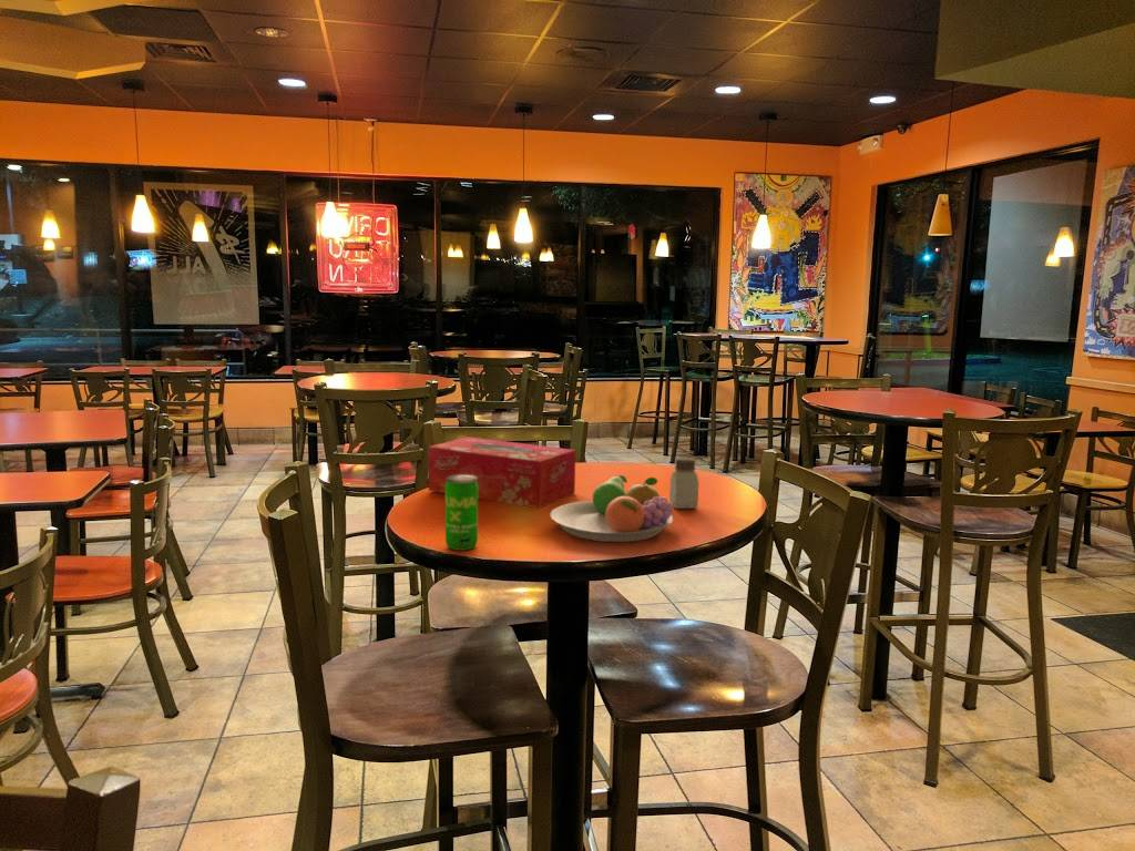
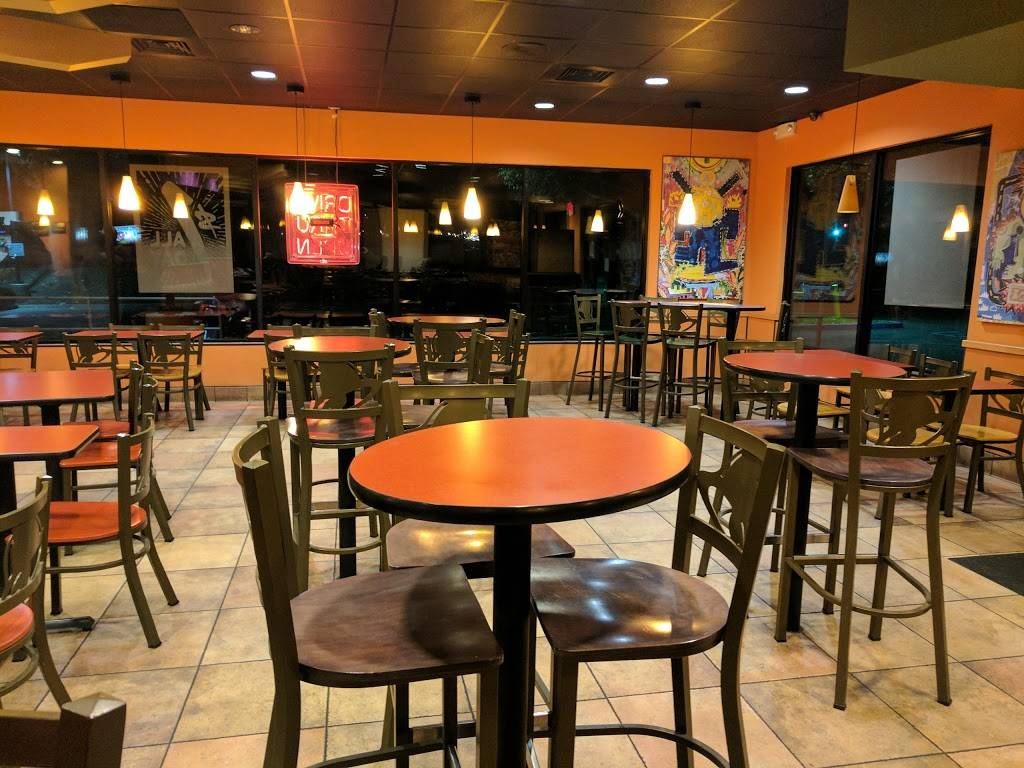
- tissue box (501, 470)
- saltshaker (684, 482)
- fruit bowl (614, 502)
- beverage can (461, 512)
